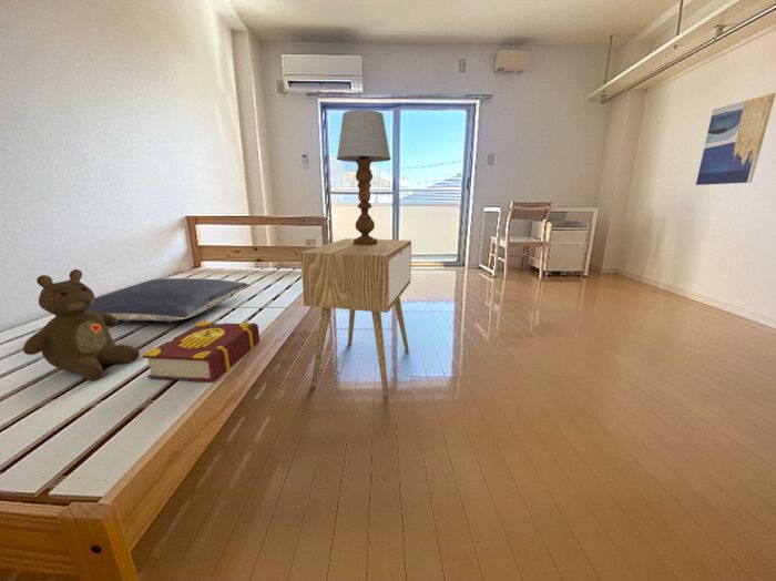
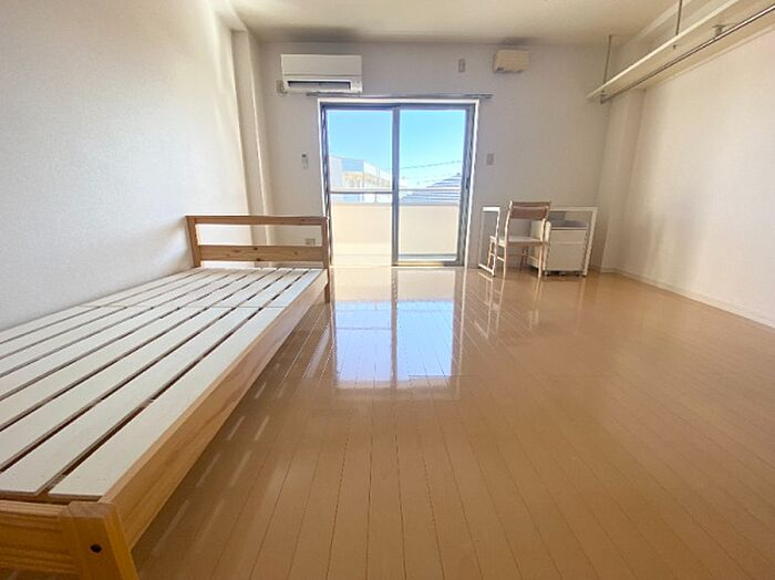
- book (210, 347)
- teddy bear (83, 322)
- nightstand (364, 308)
- wall art (731, 144)
- table lamp (364, 181)
- pillow (169, 297)
